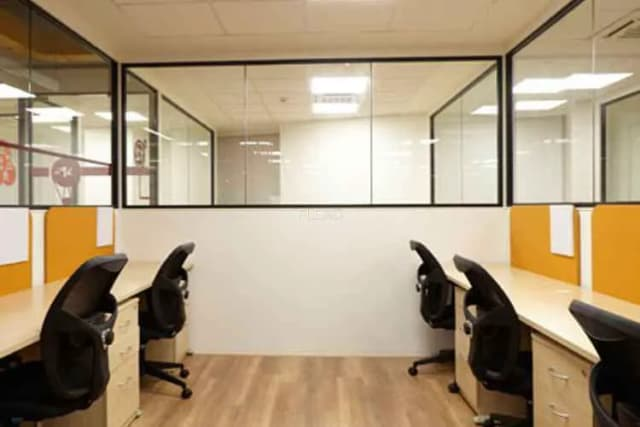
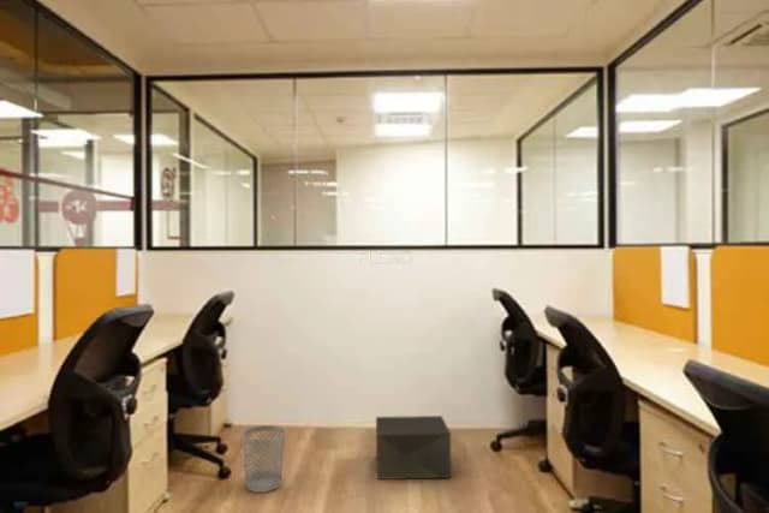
+ storage box (411, 446)
+ wastebasket (263, 459)
